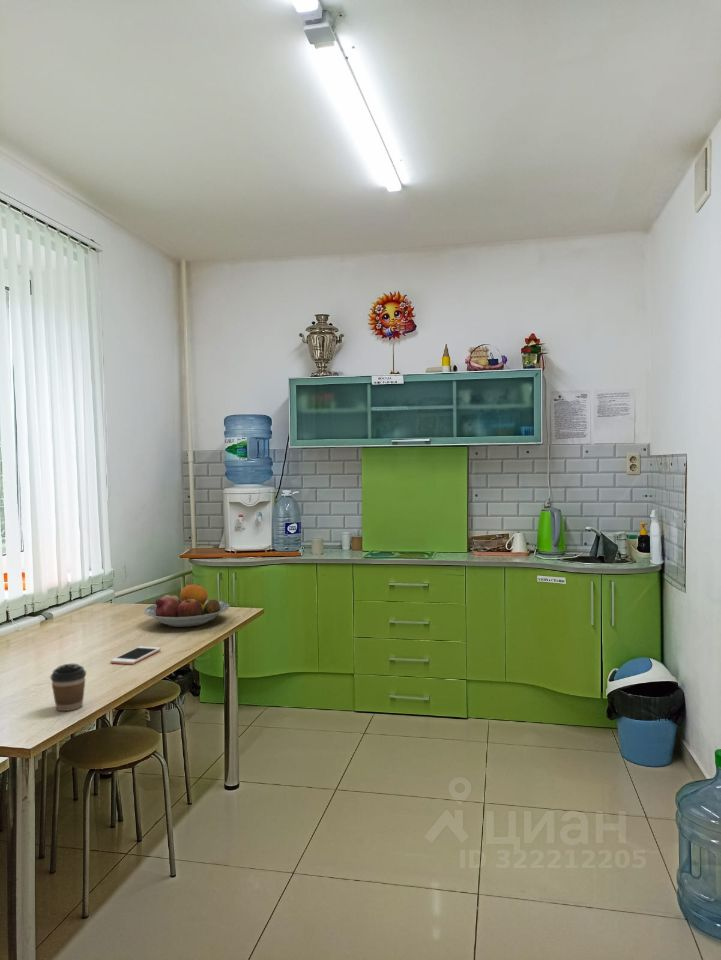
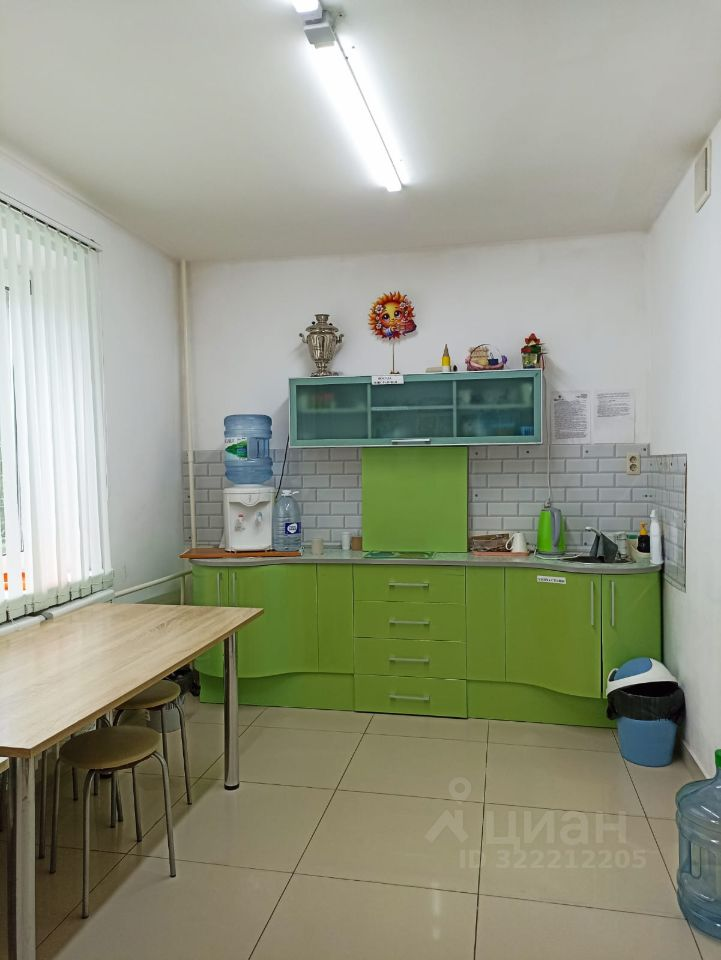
- cell phone (136, 655)
- coffee cup (68, 685)
- fruit bowl (187, 604)
